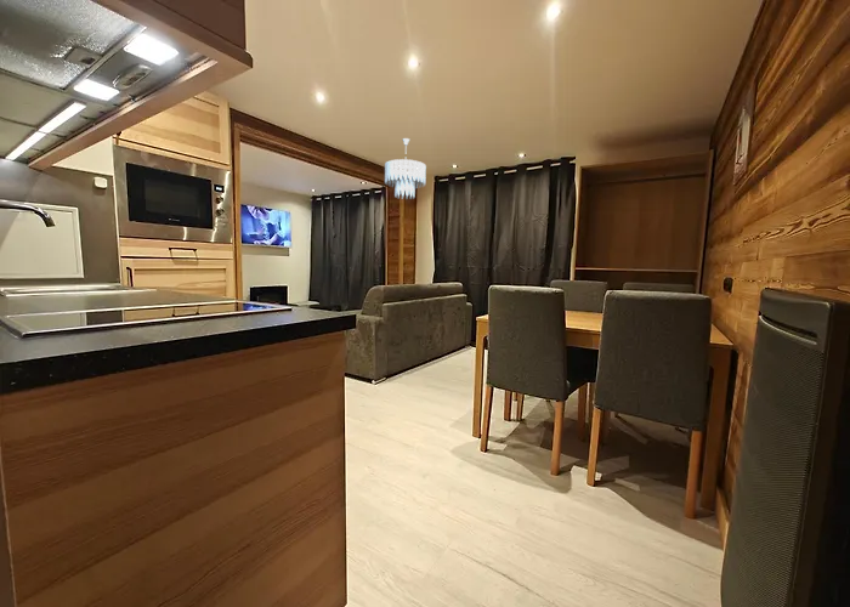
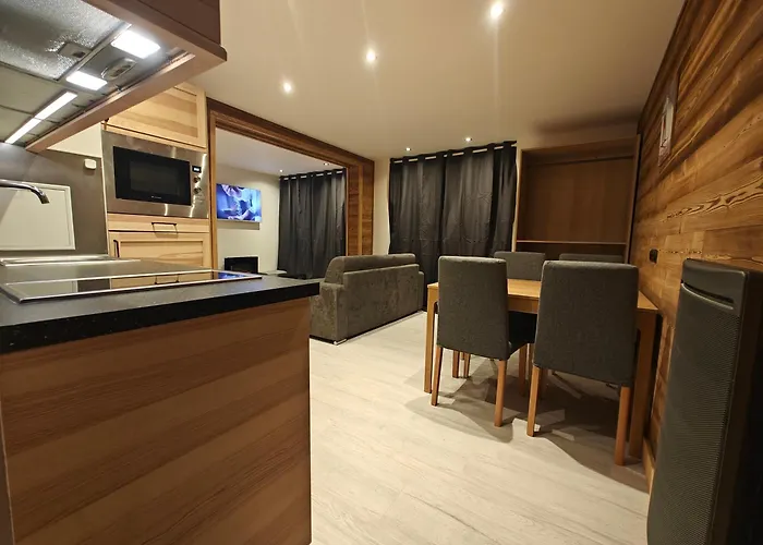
- ceiling light fixture (404, 169)
